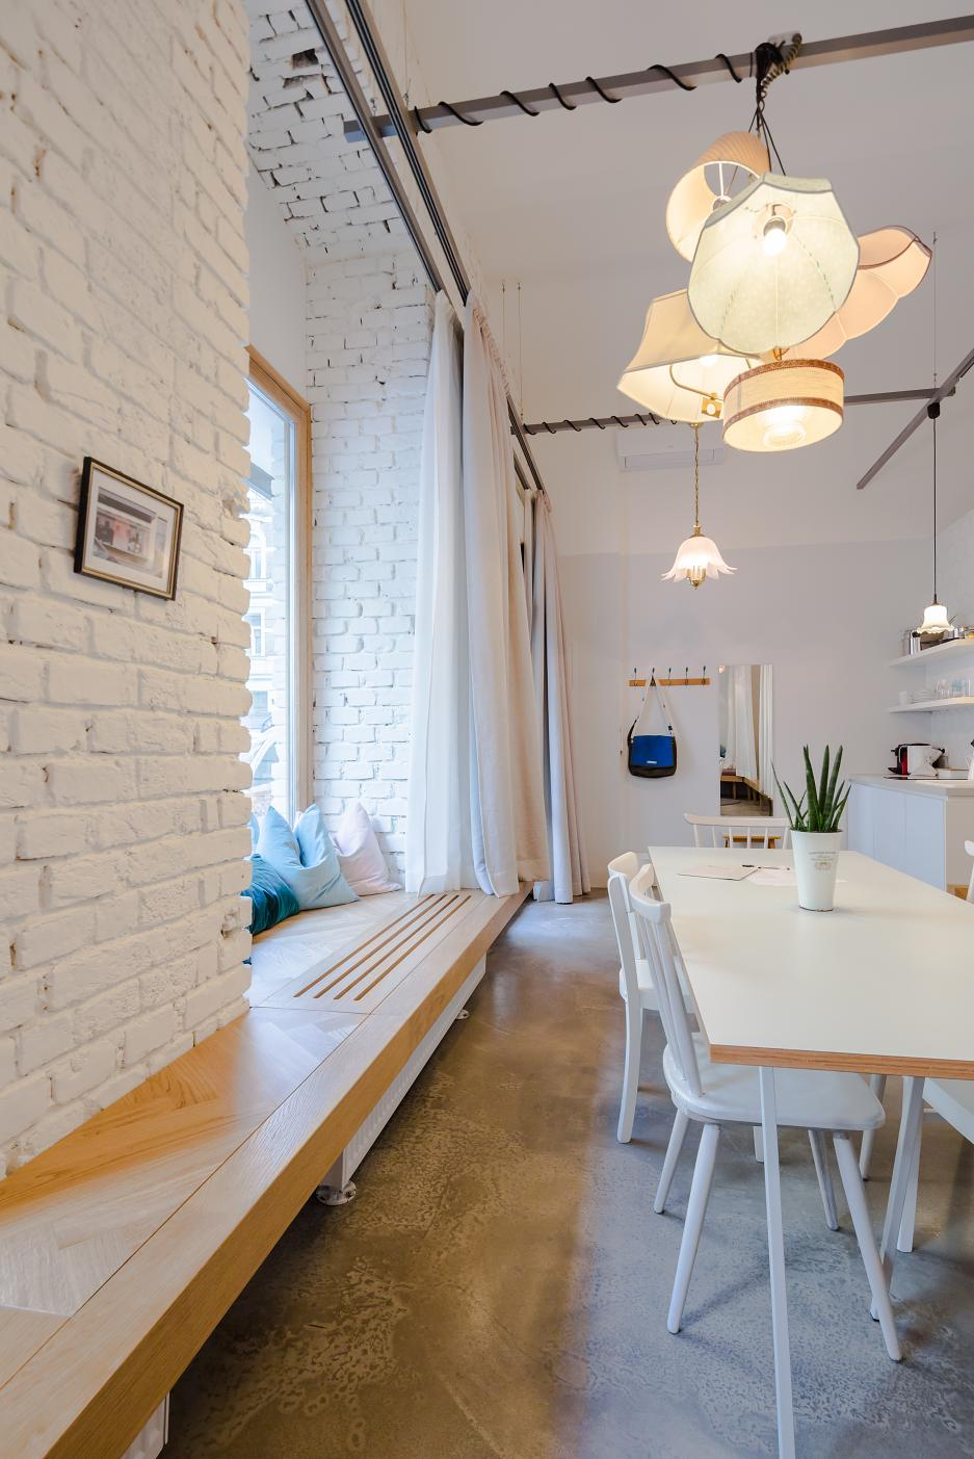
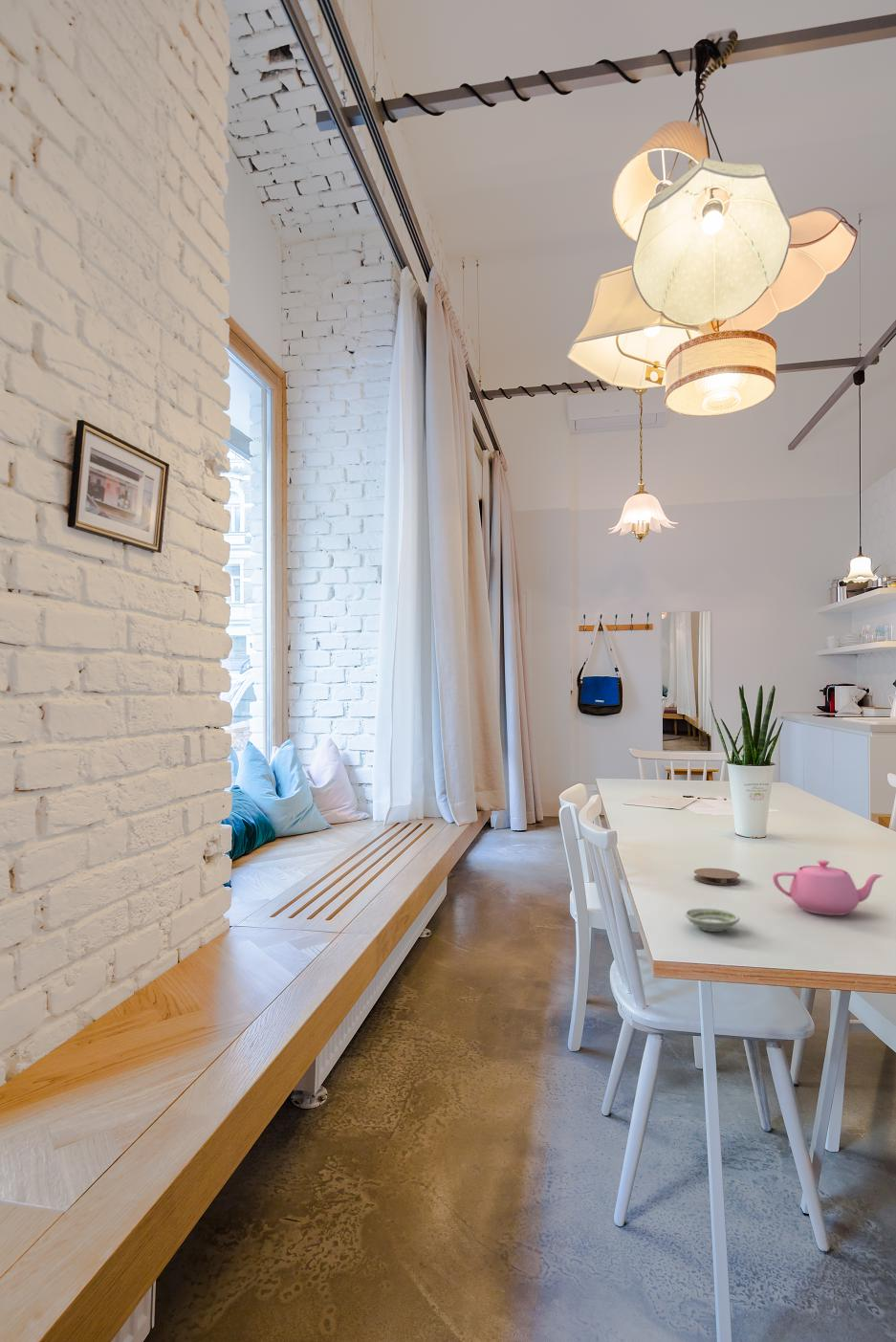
+ coaster (716, 875)
+ teapot (827, 885)
+ saucer (711, 921)
